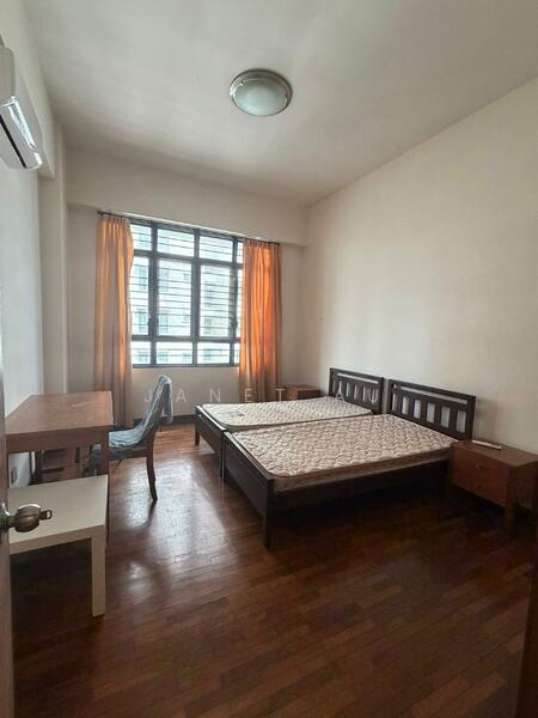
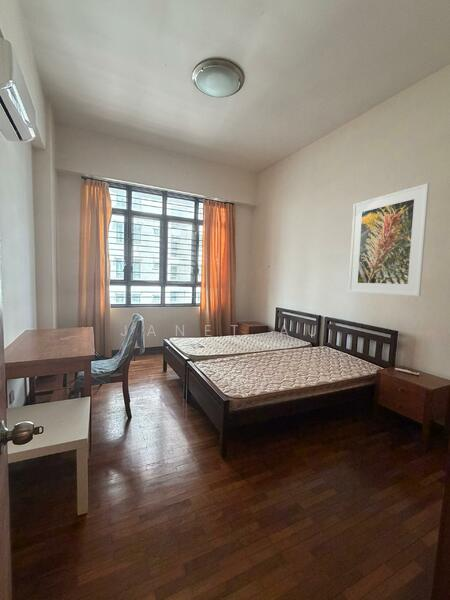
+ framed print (383, 245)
